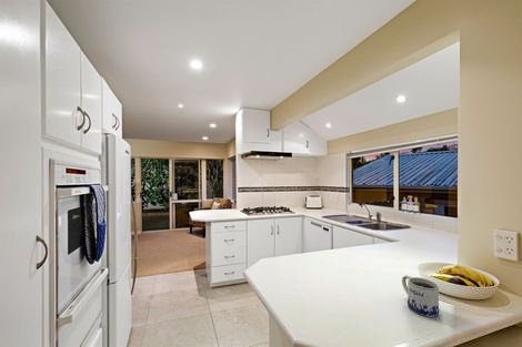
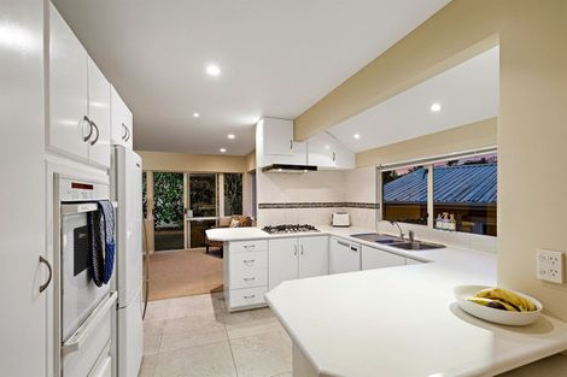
- mug (419, 294)
